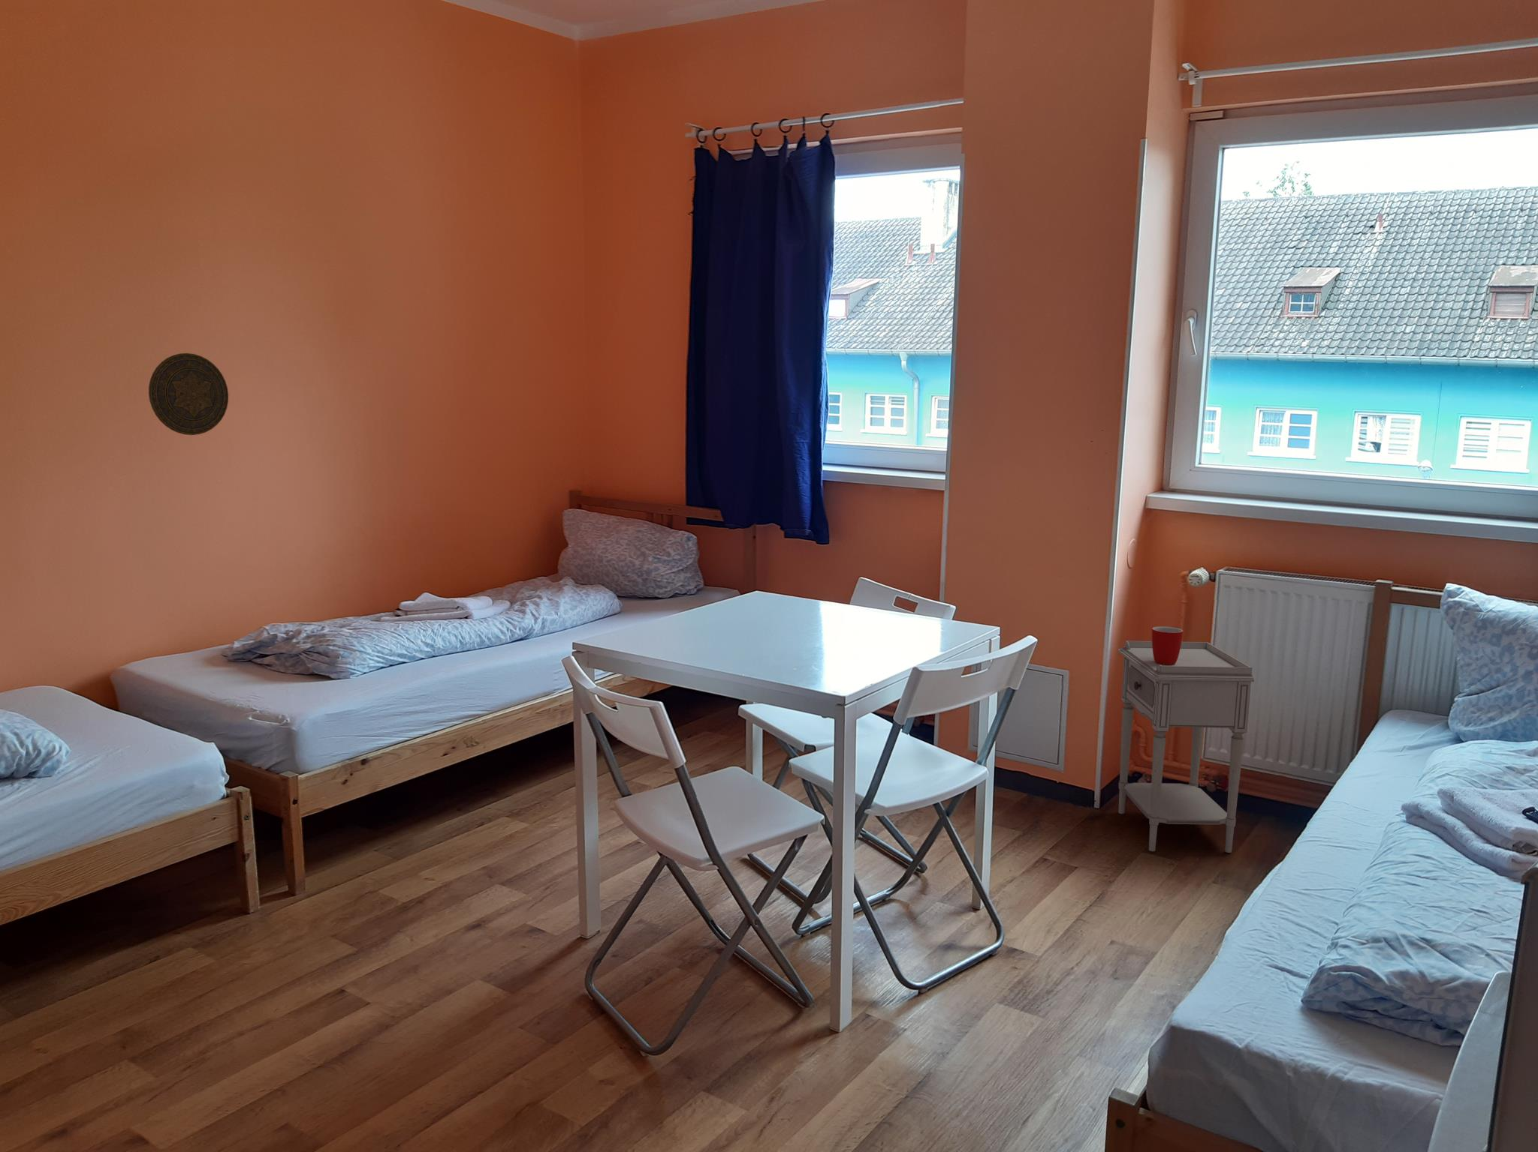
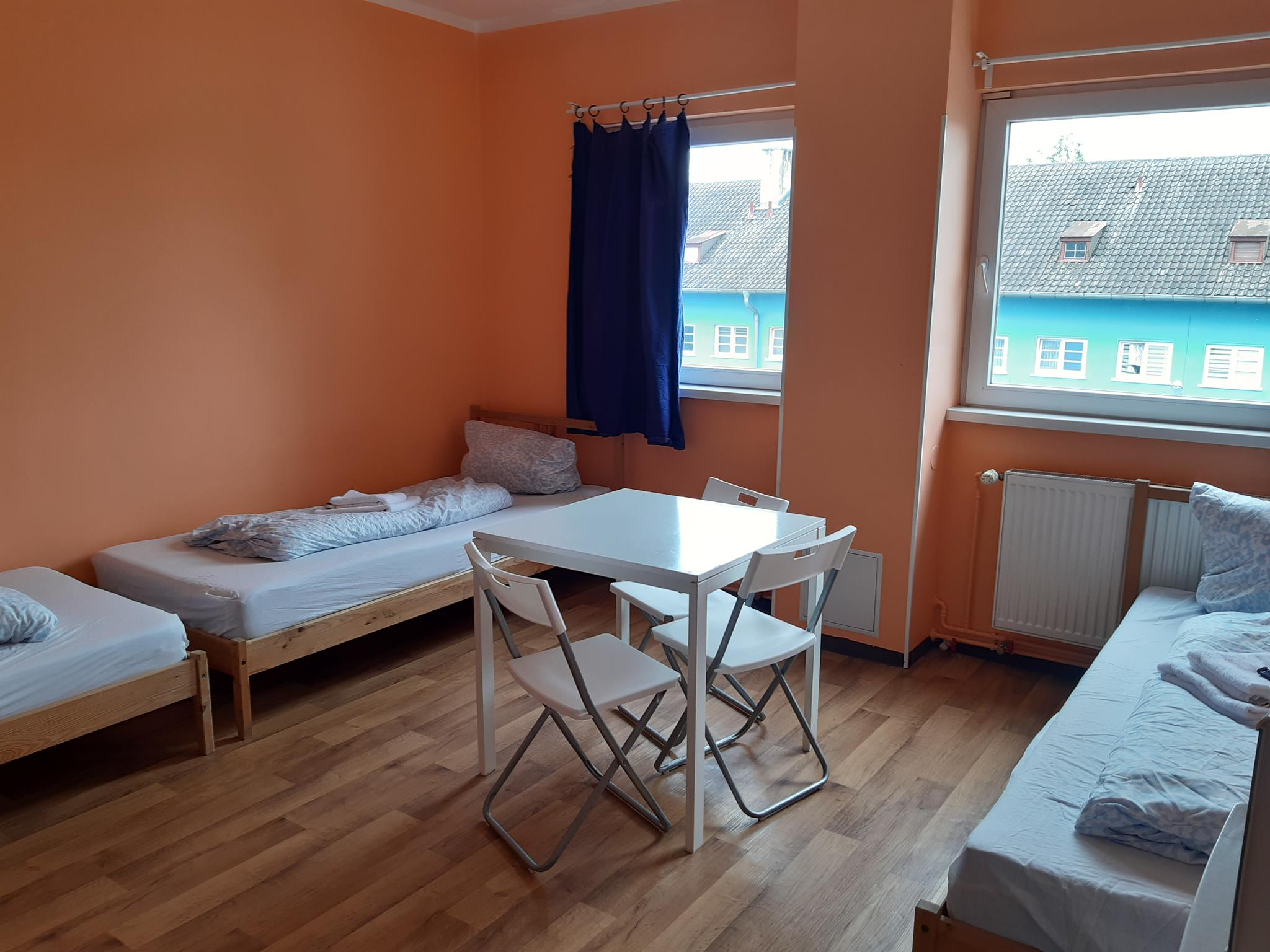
- decorative plate (191, 393)
- nightstand (1165, 743)
- mug (1164, 644)
